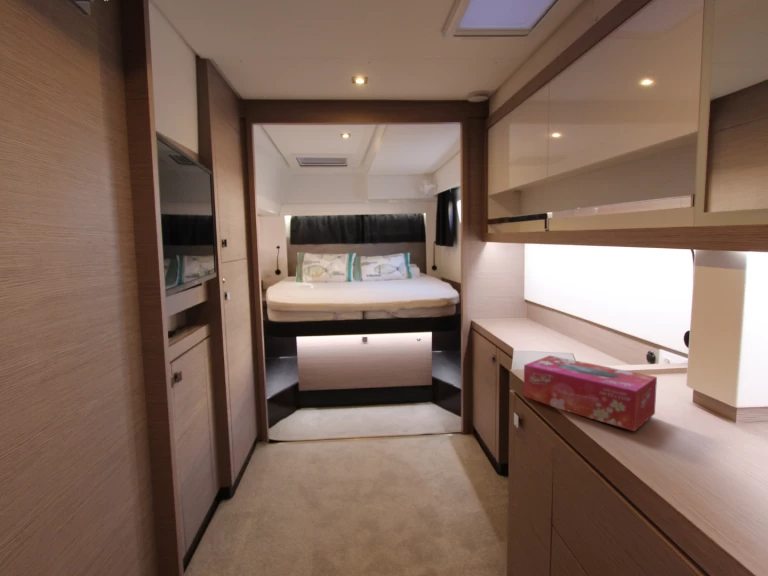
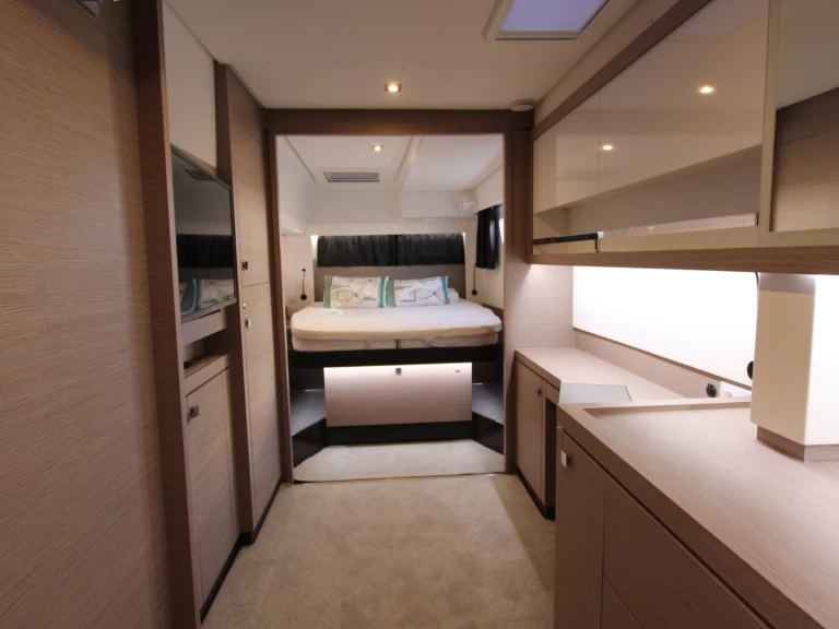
- tissue box (586, 388)
